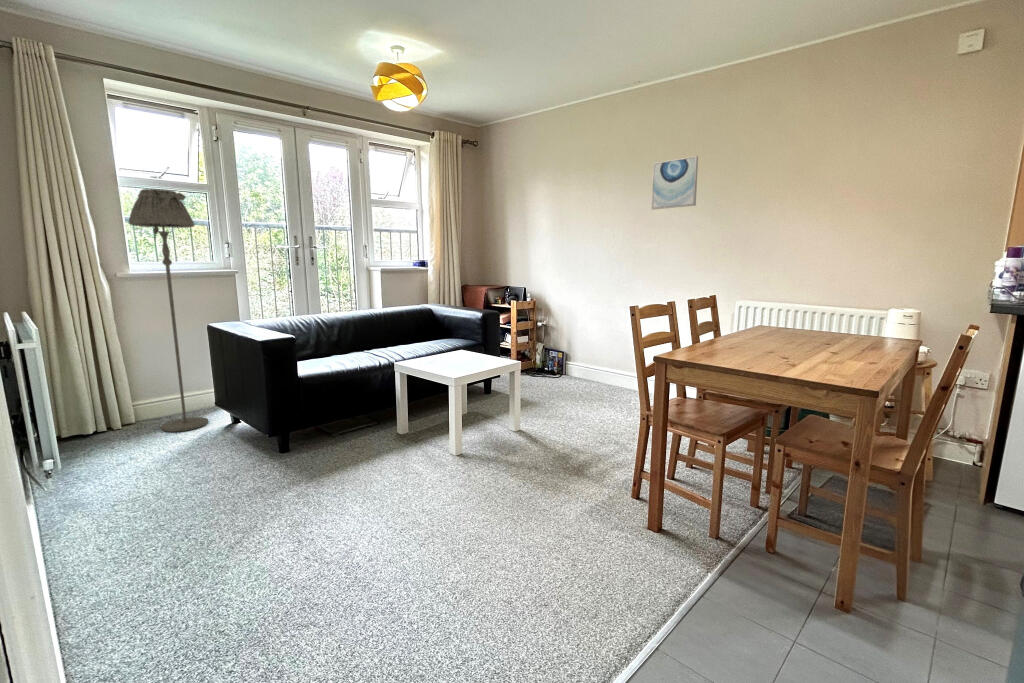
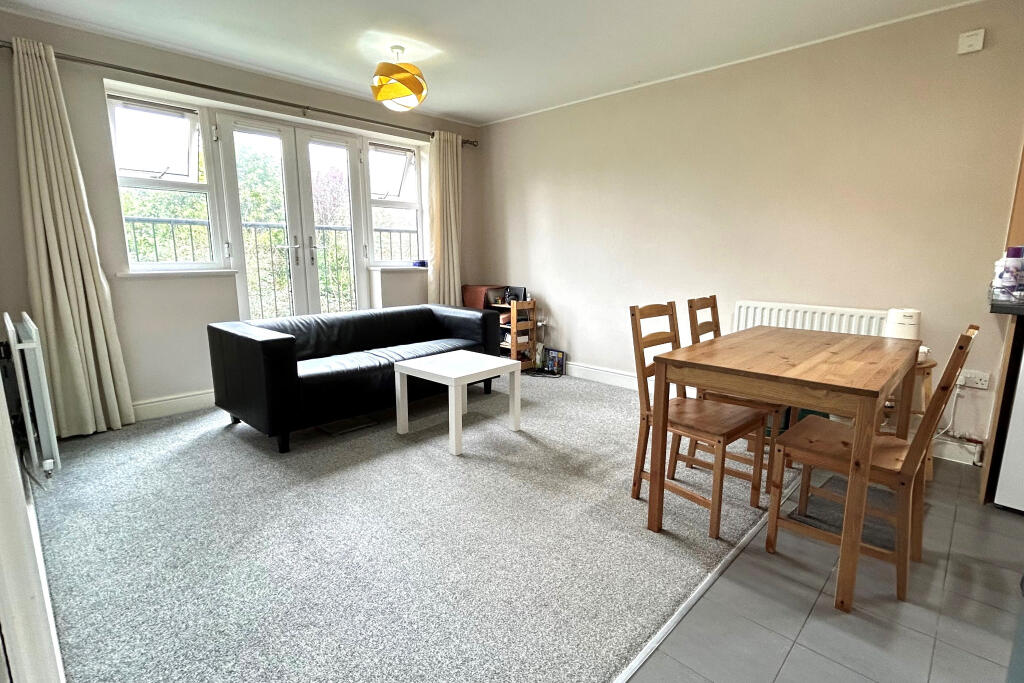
- wall art (673, 183)
- floor lamp (172, 312)
